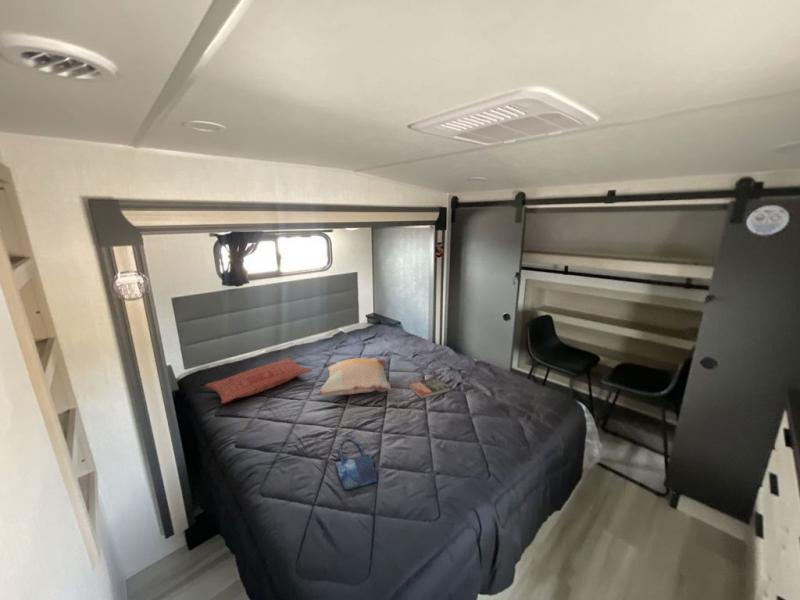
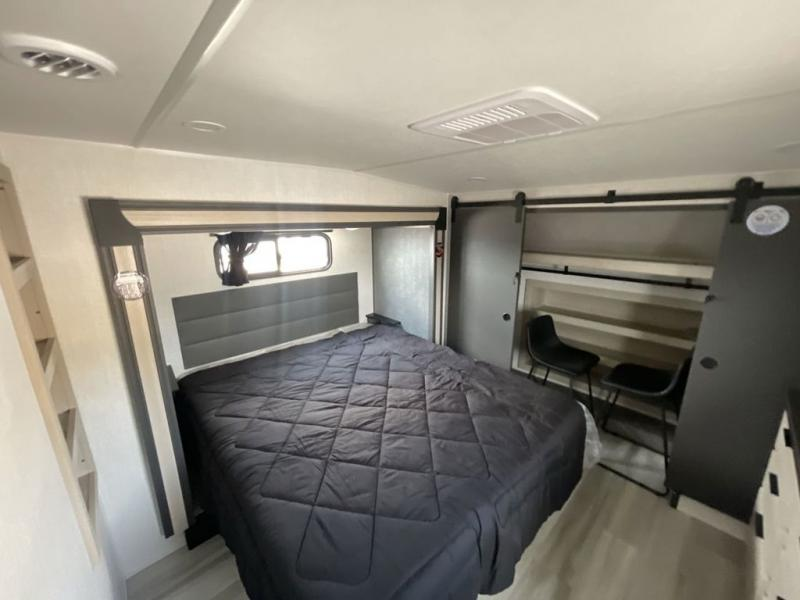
- book (429, 386)
- shopping bag (353, 459)
- decorative pillow (354, 374)
- pillow (260, 378)
